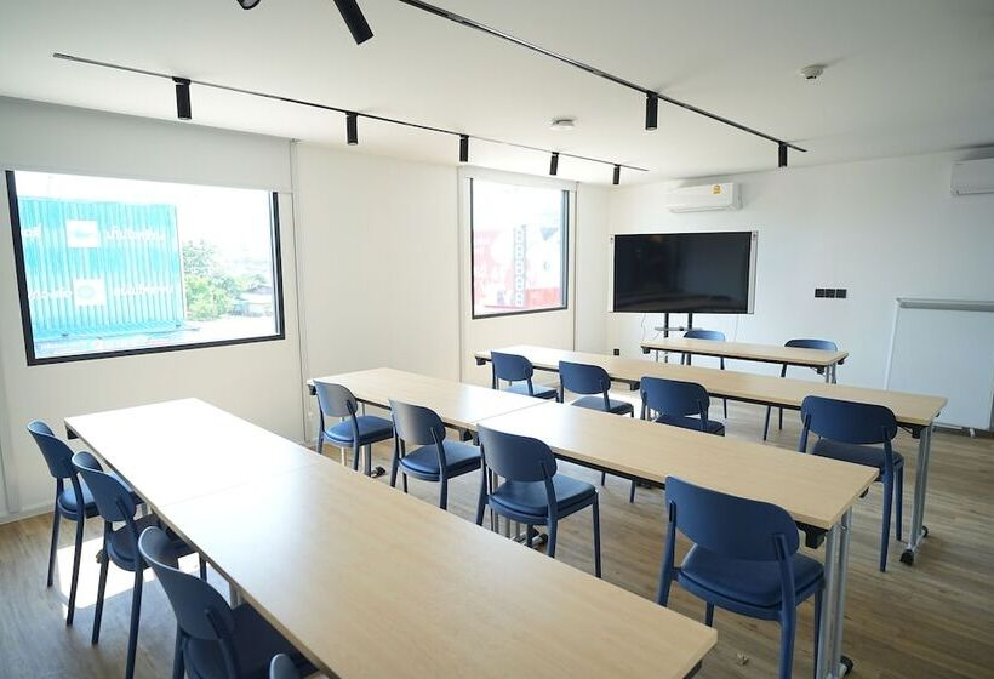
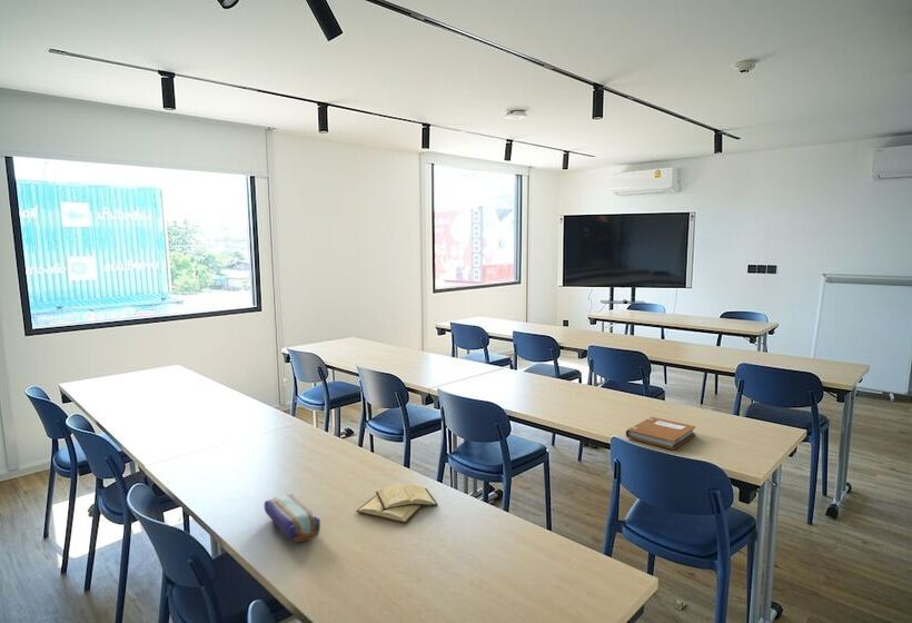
+ pencil case (290, 516)
+ diary (400, 497)
+ notebook (661, 431)
